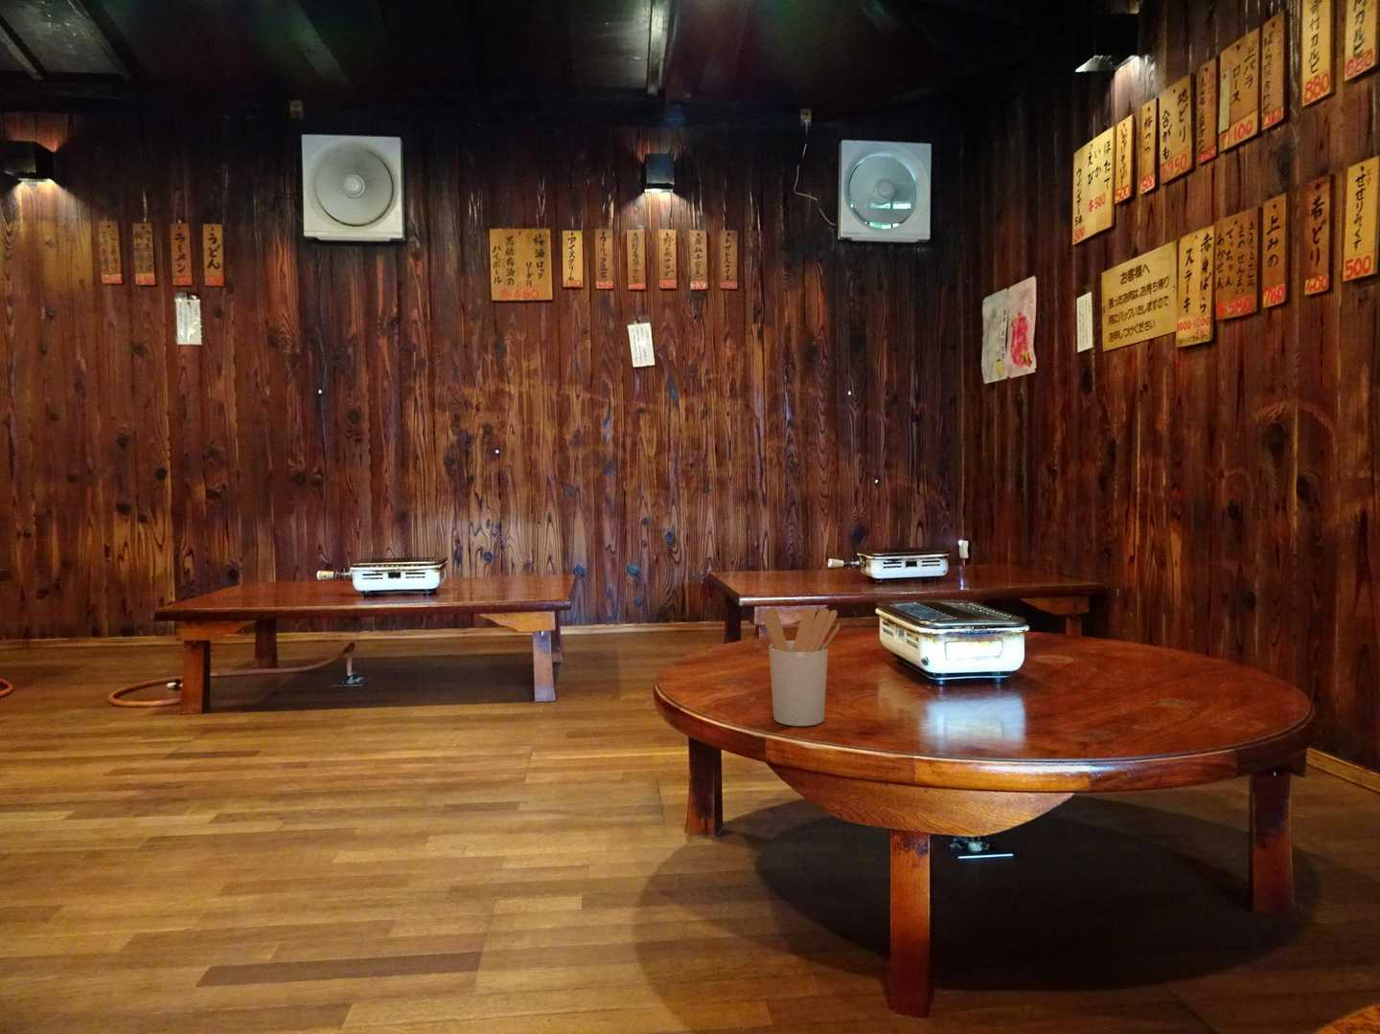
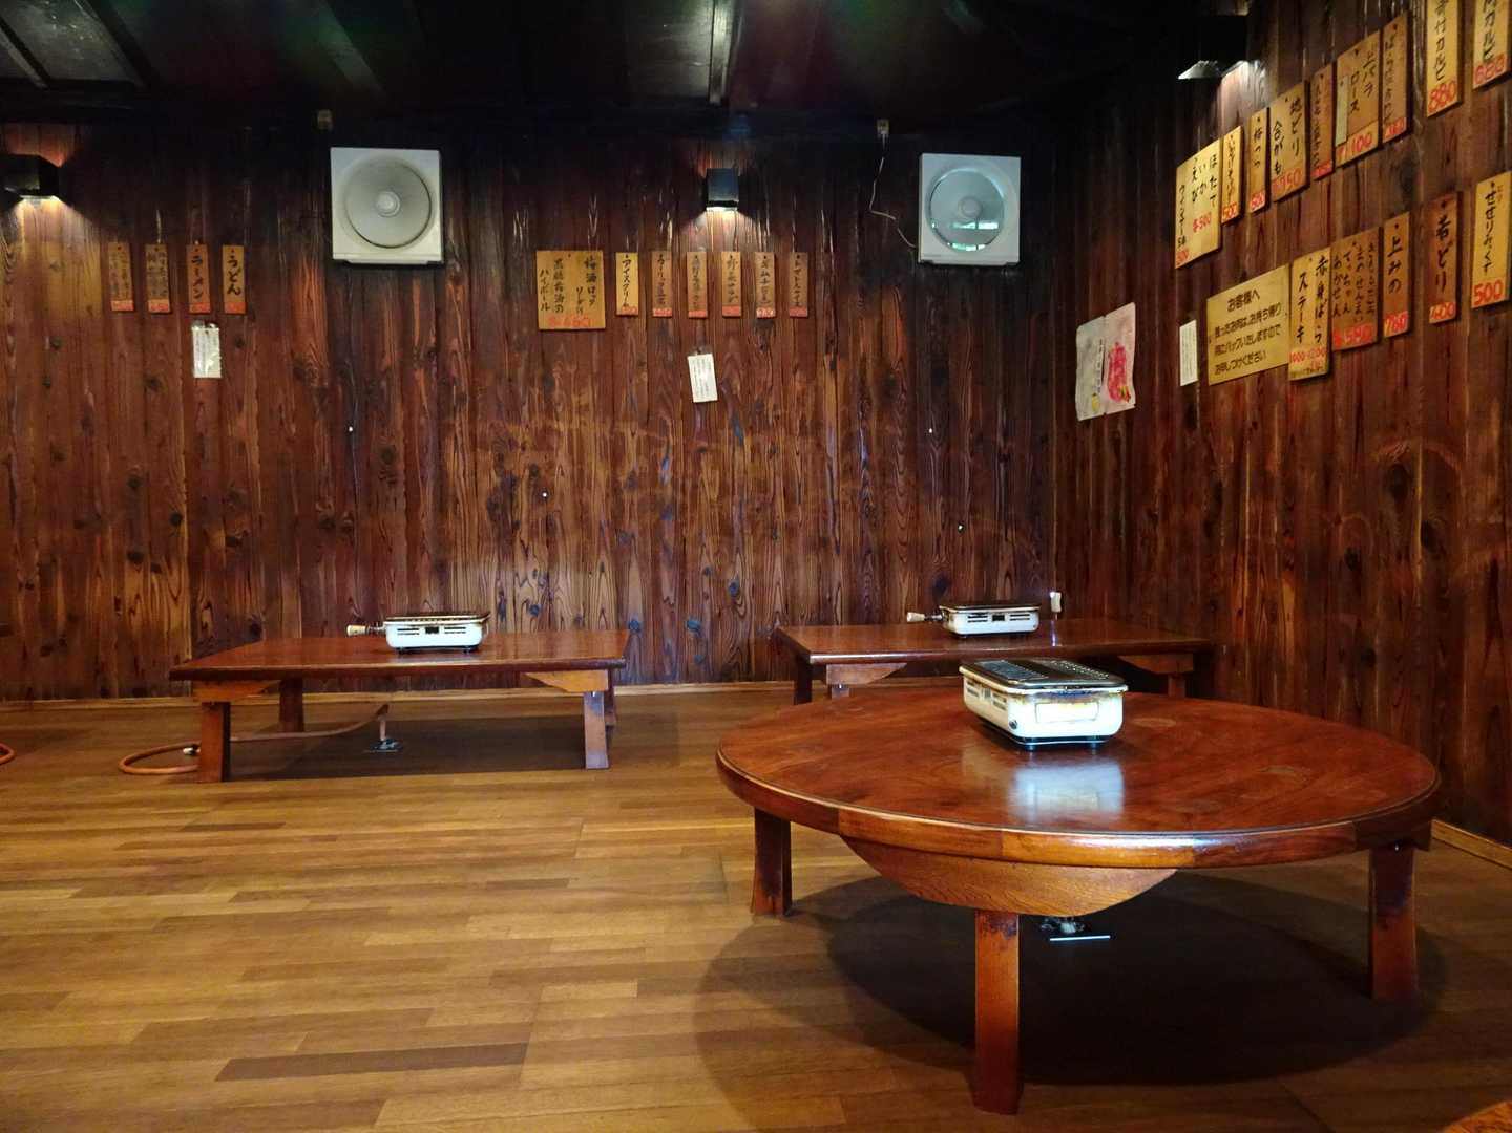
- utensil holder (805, 661)
